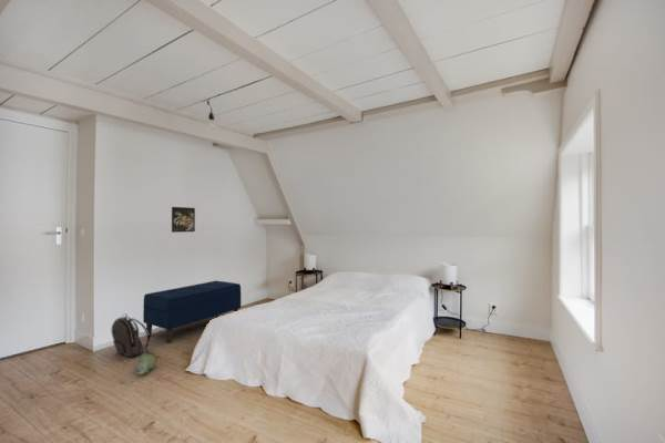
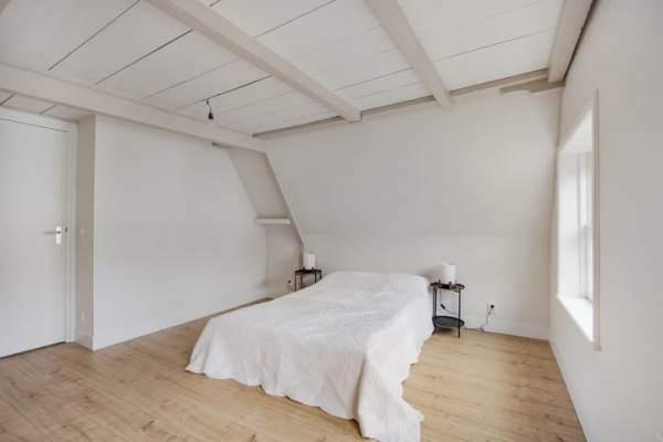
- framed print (183, 219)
- backpack (129, 332)
- bench (195, 308)
- plush toy (146, 363)
